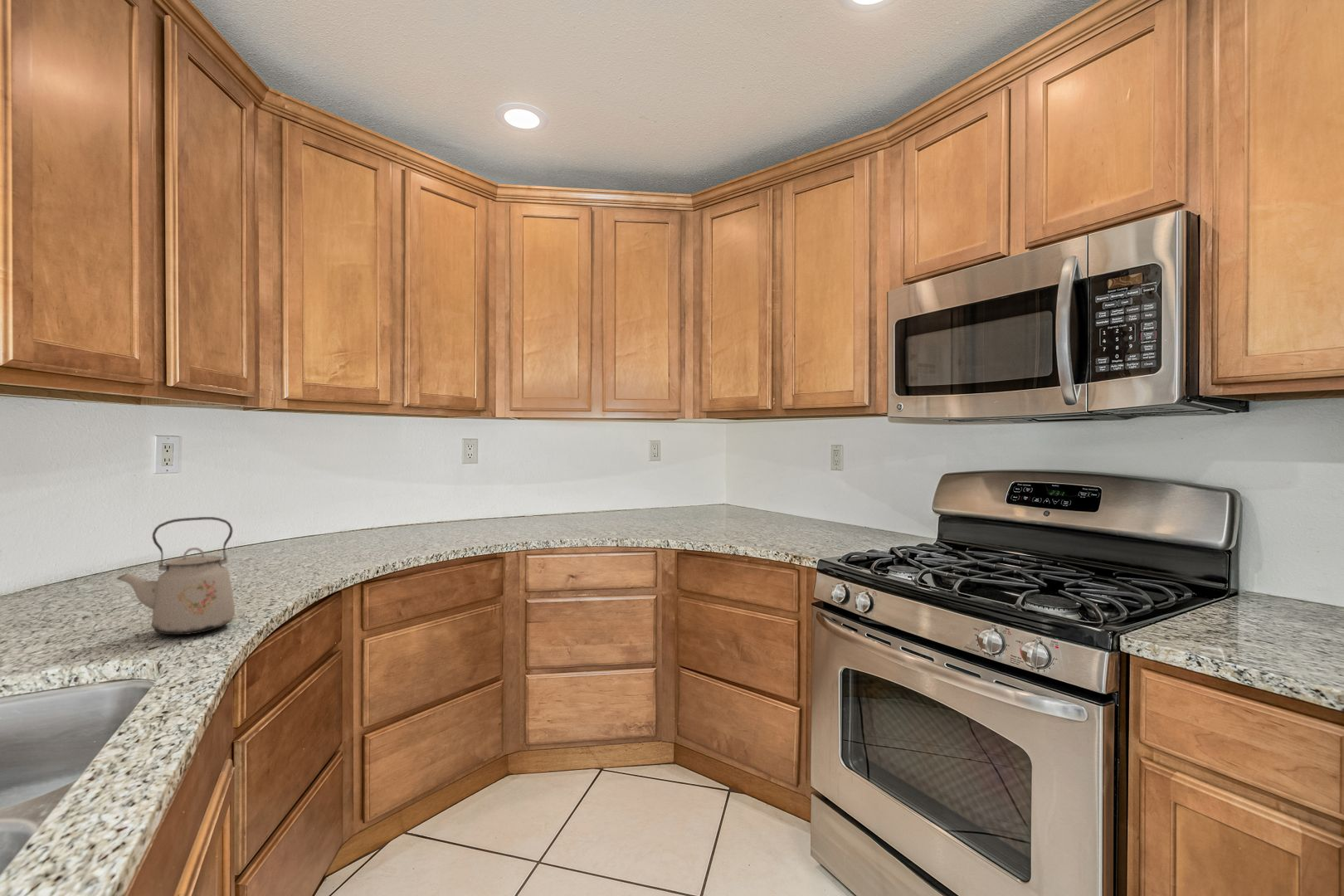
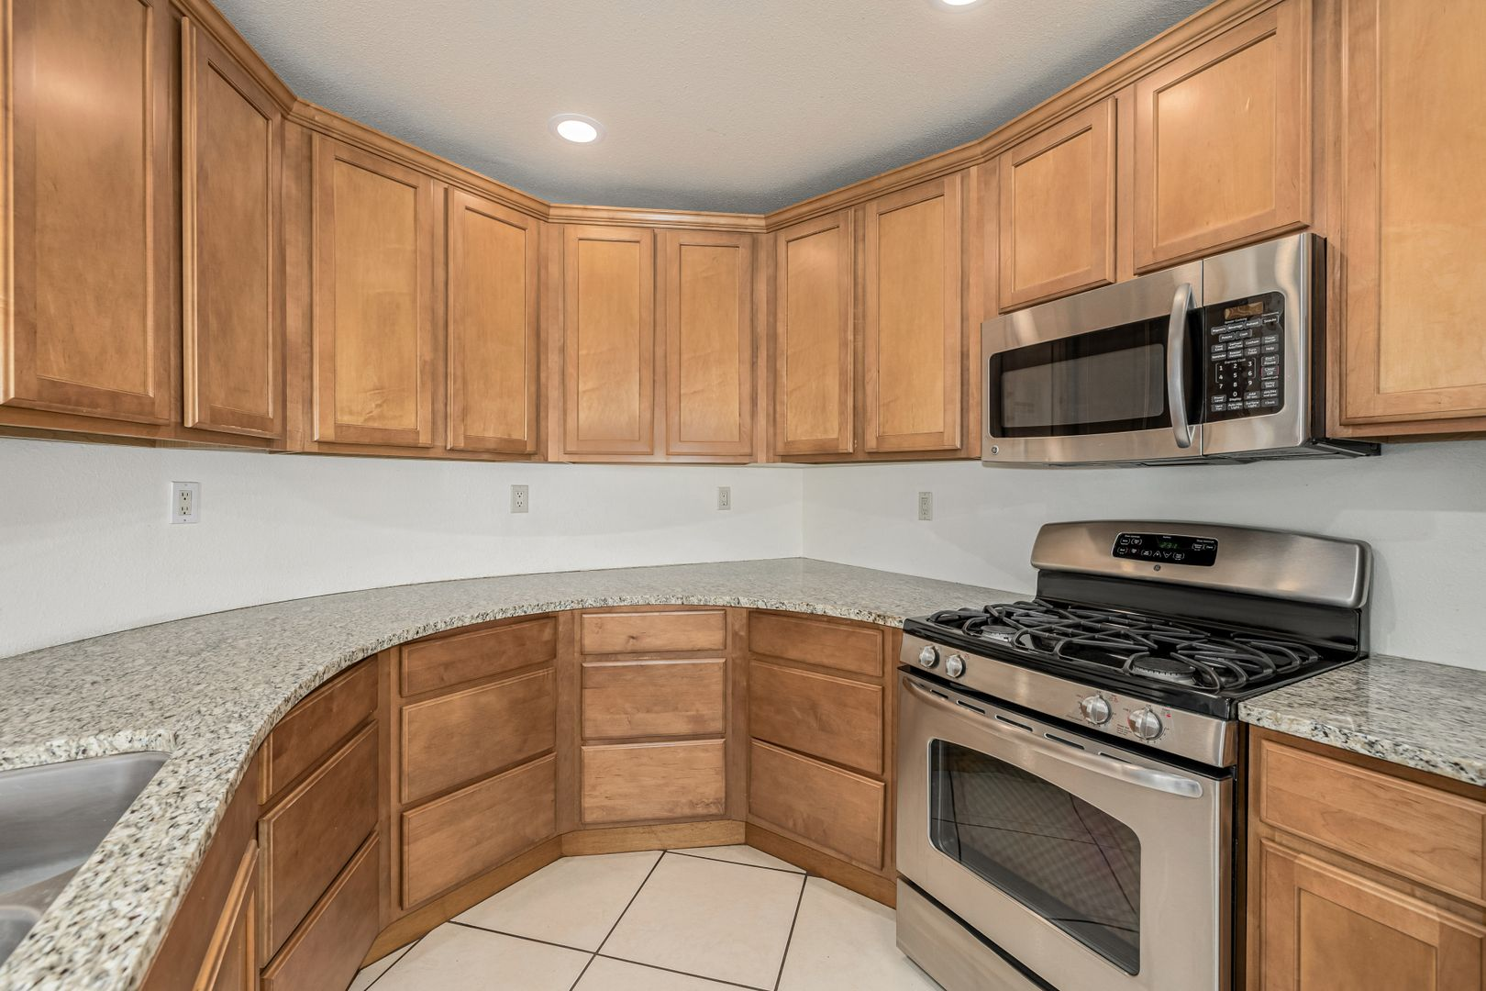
- kettle (178, 575)
